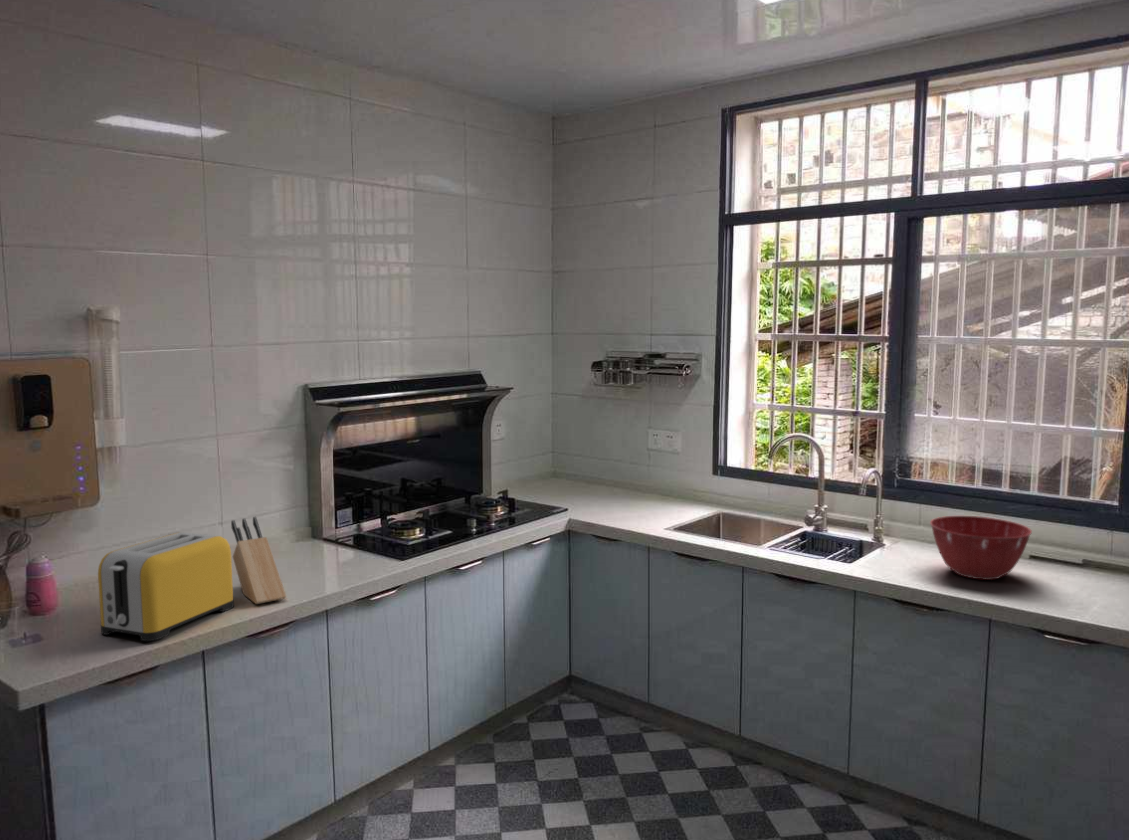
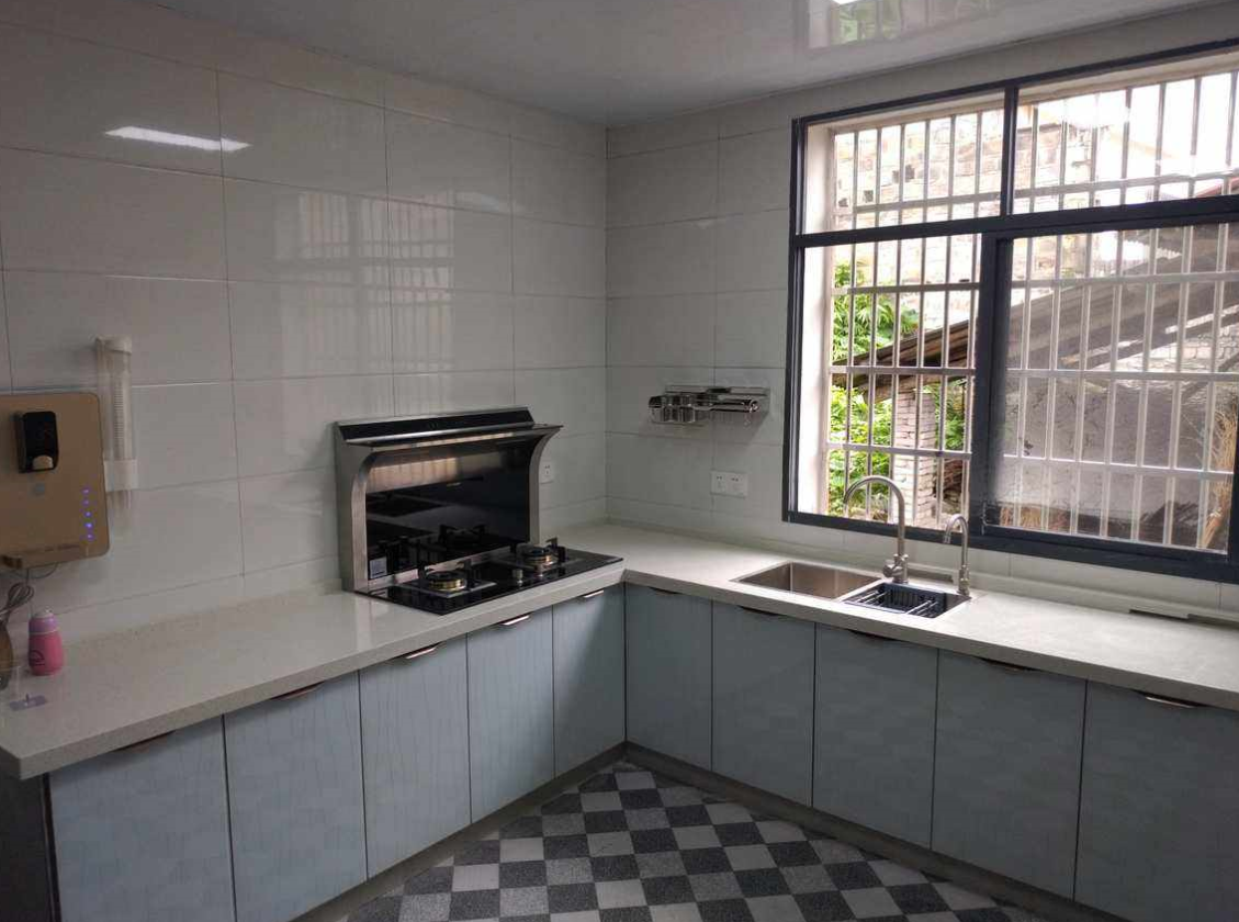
- mixing bowl (978, 549)
- toaster (165, 582)
- knife block (256, 557)
